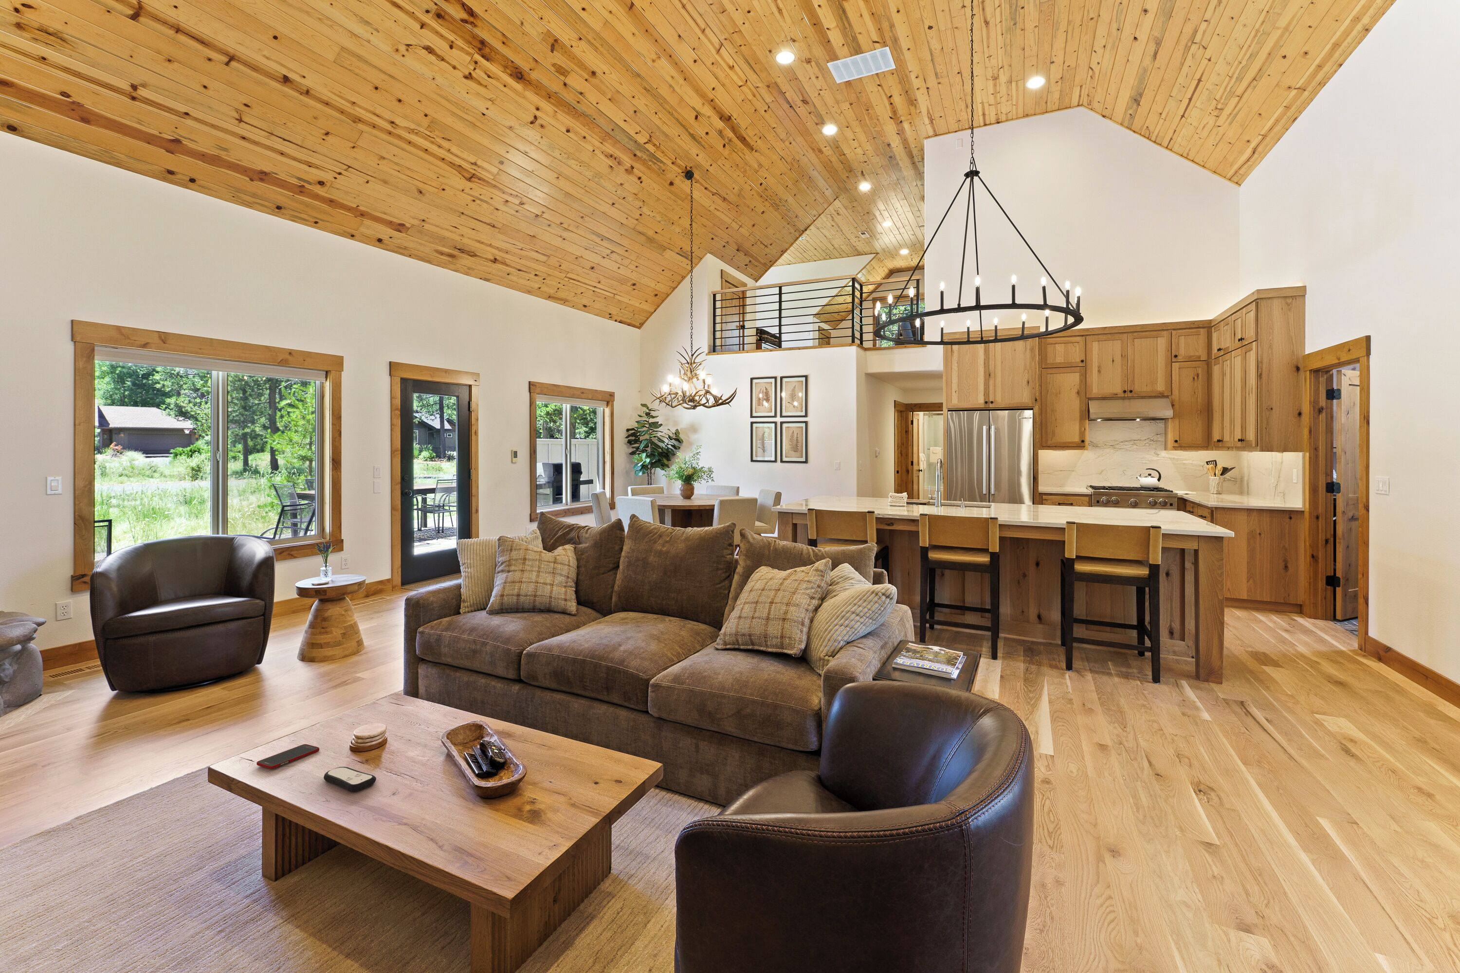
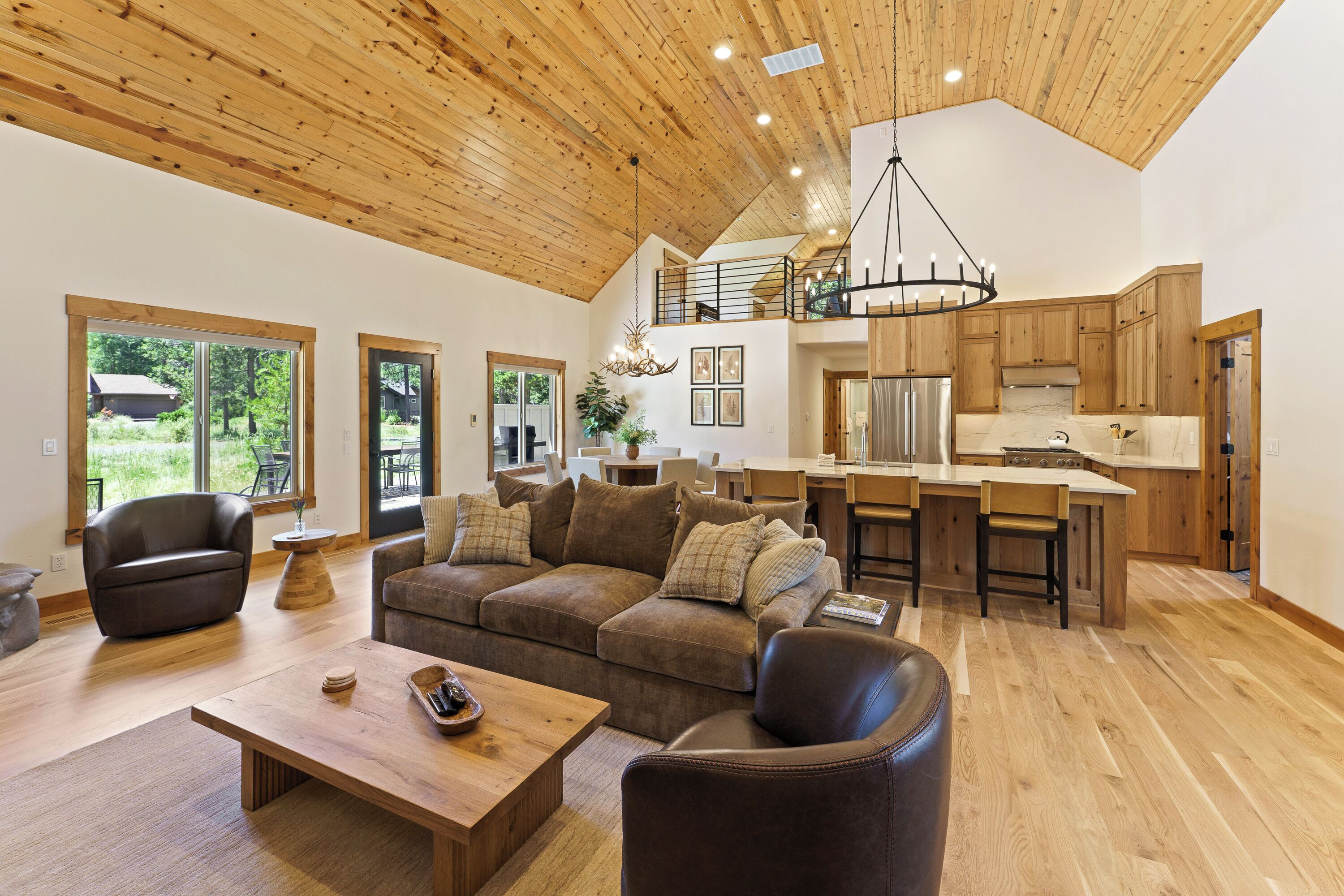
- remote control (349, 778)
- cell phone (289, 756)
